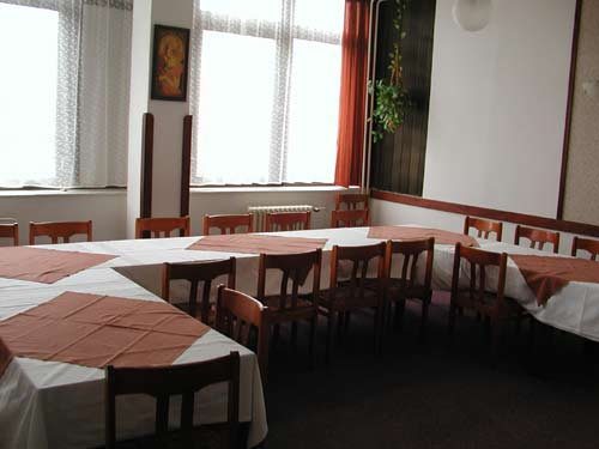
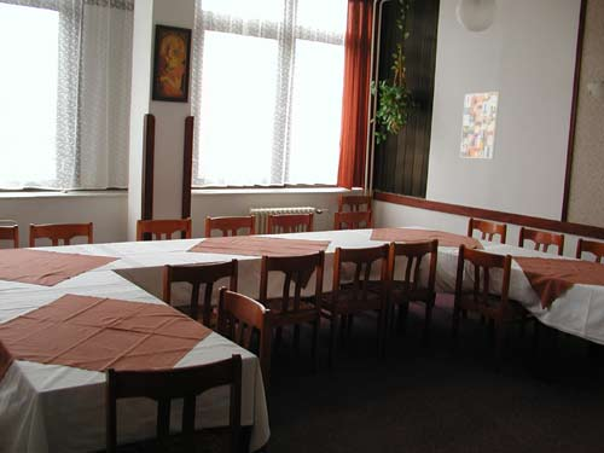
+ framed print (478, 126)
